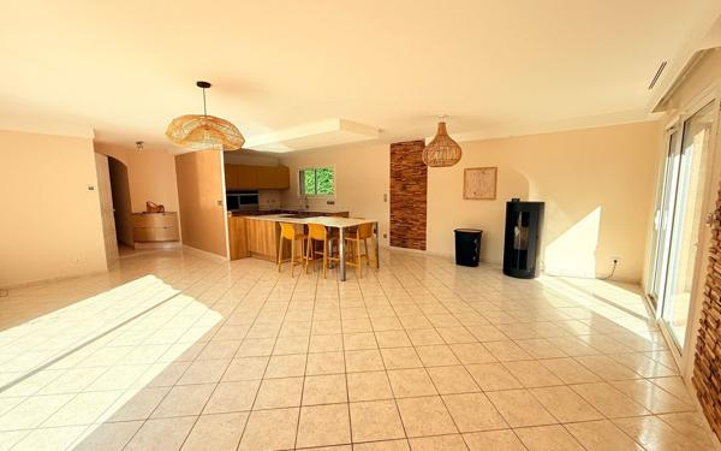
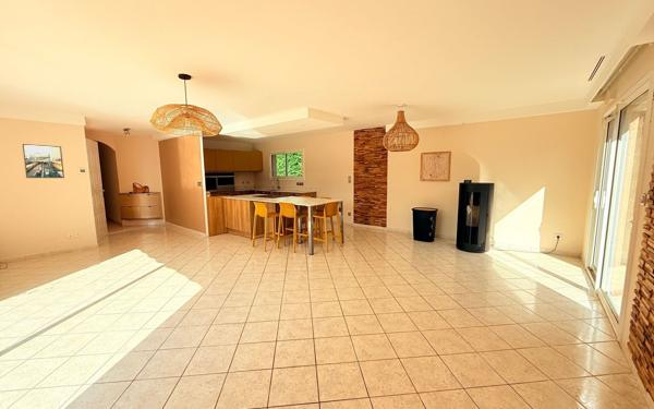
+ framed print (44, 161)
